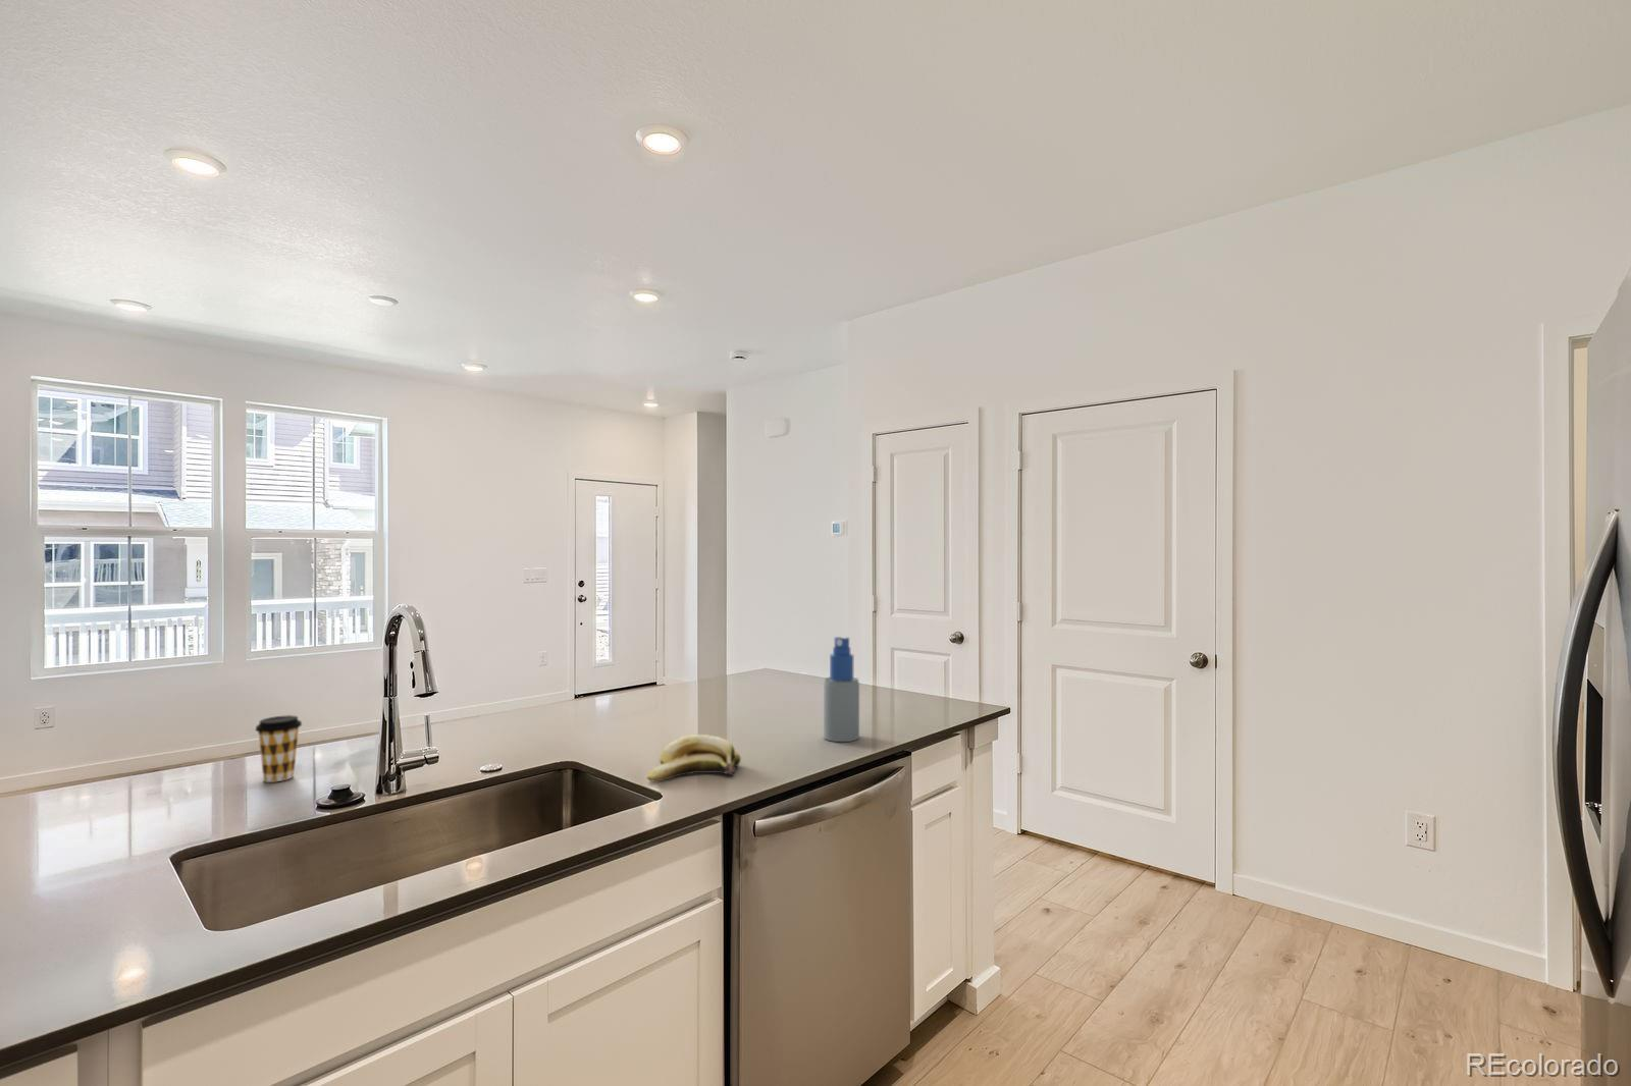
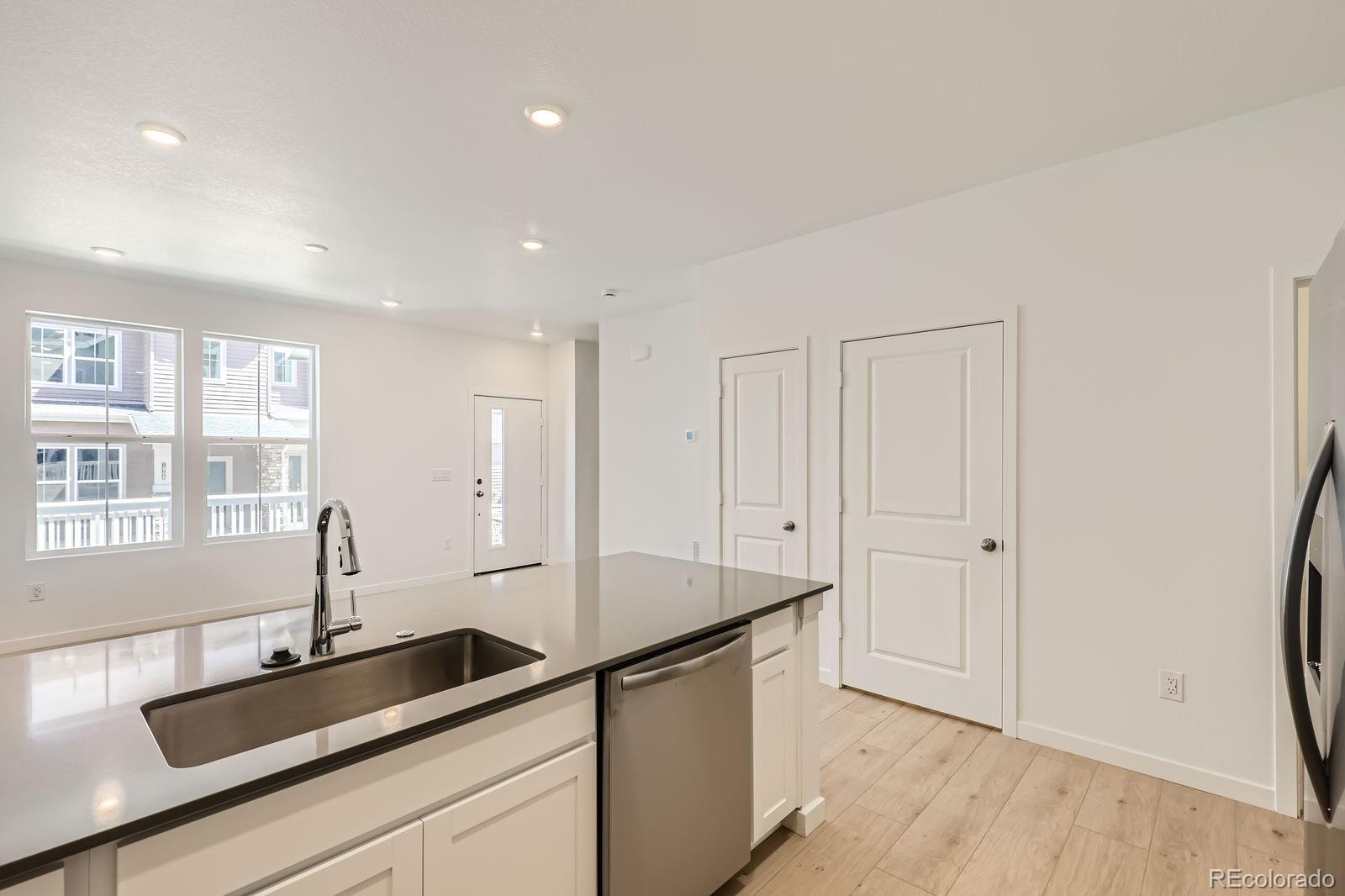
- spray bottle (842, 687)
- coffee cup (278, 748)
- banana (697, 758)
